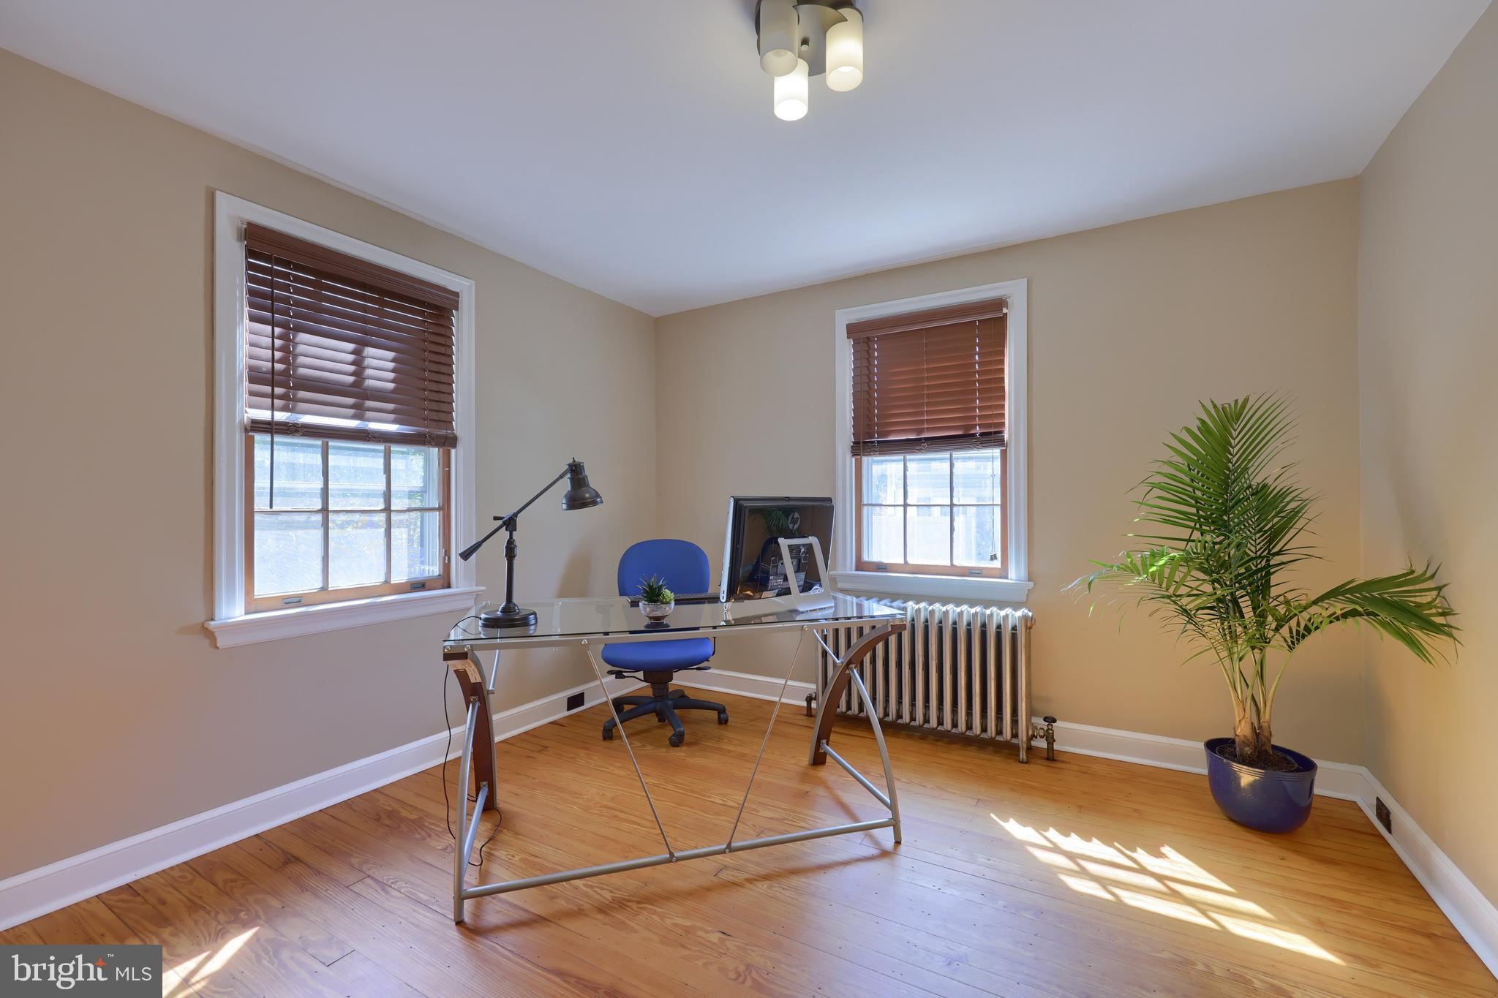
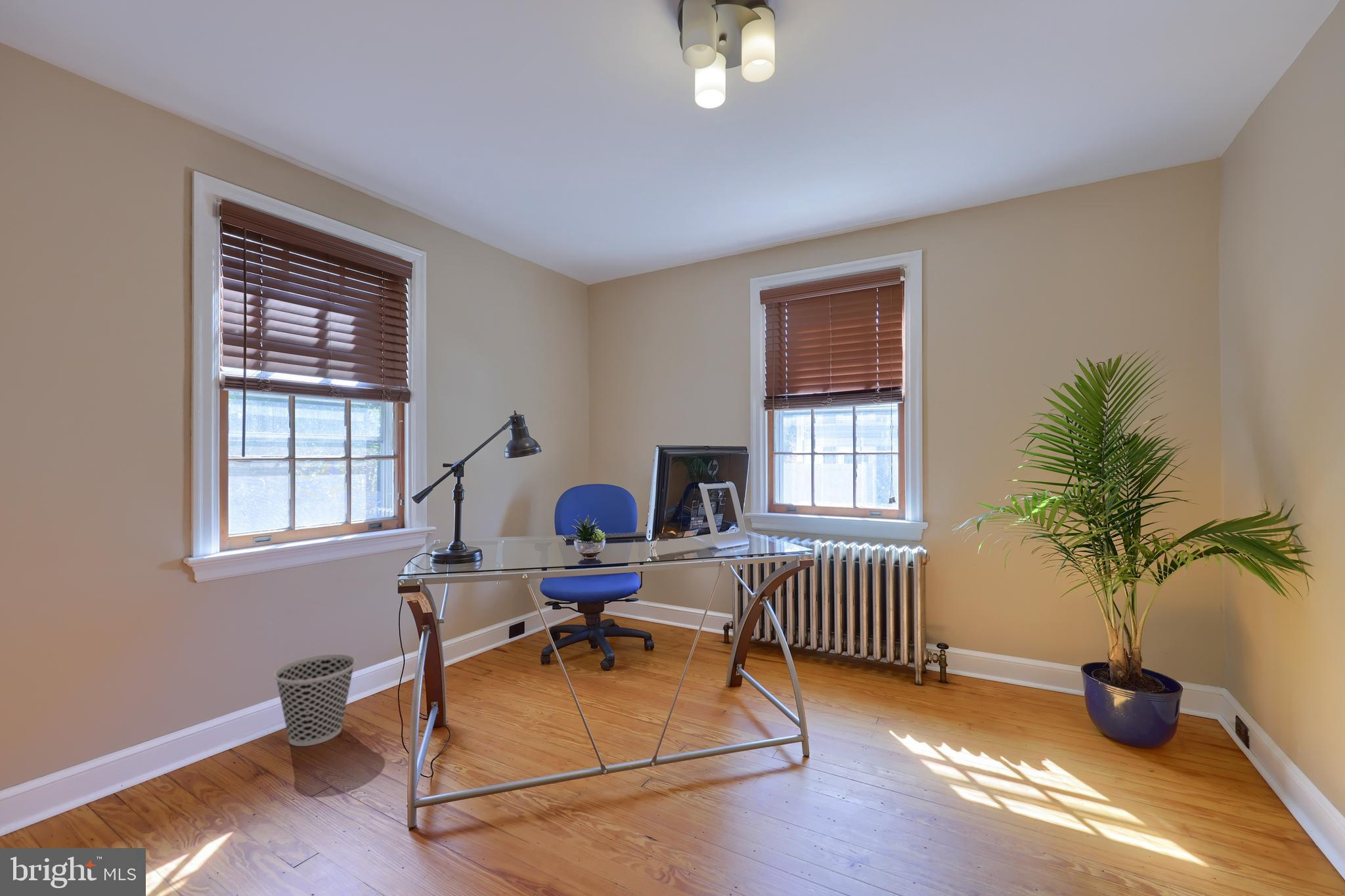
+ wastebasket (316, 700)
